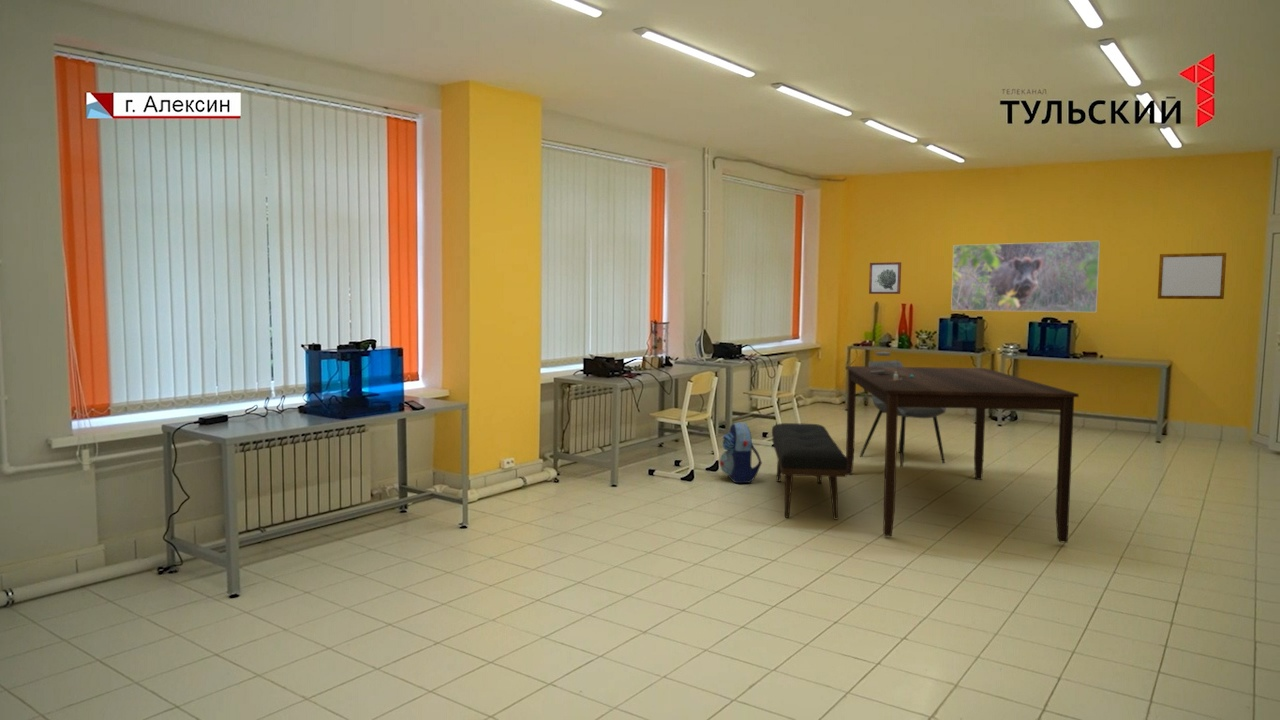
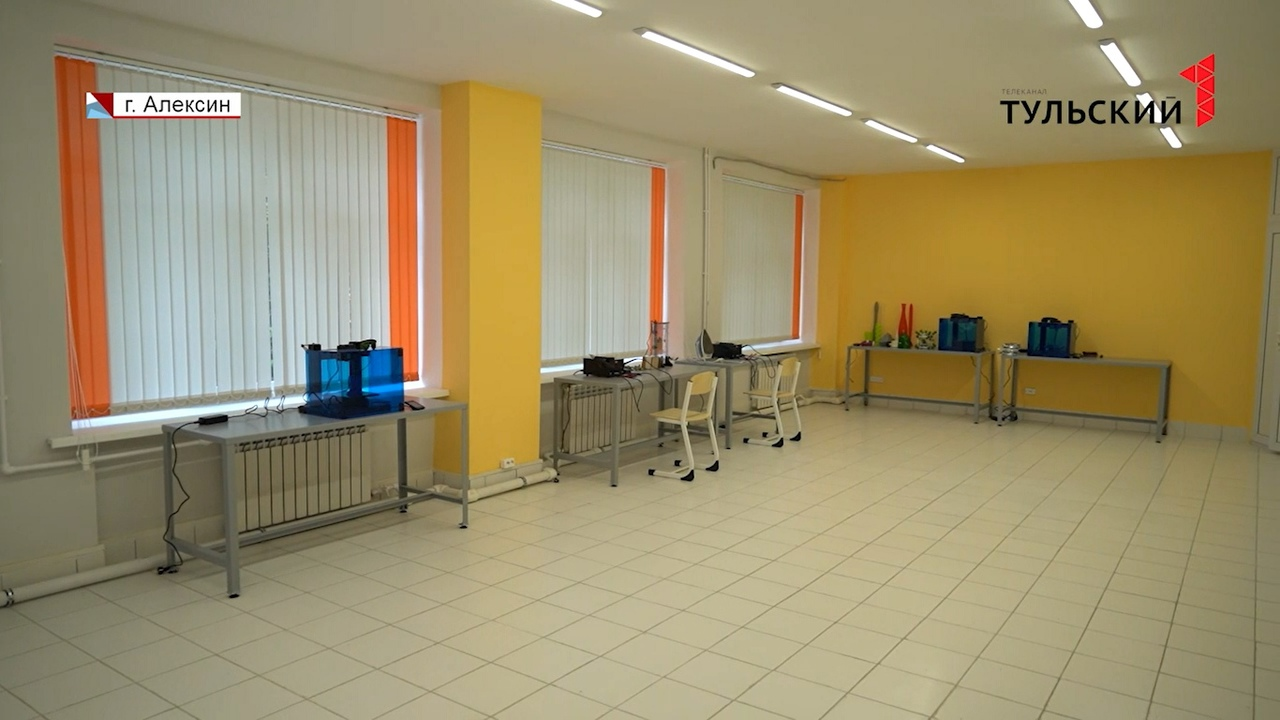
- backpack (739, 450)
- dining chair (902, 411)
- writing board (1191, 276)
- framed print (1021, 277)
- wall art (884, 278)
- dining table (896, 427)
